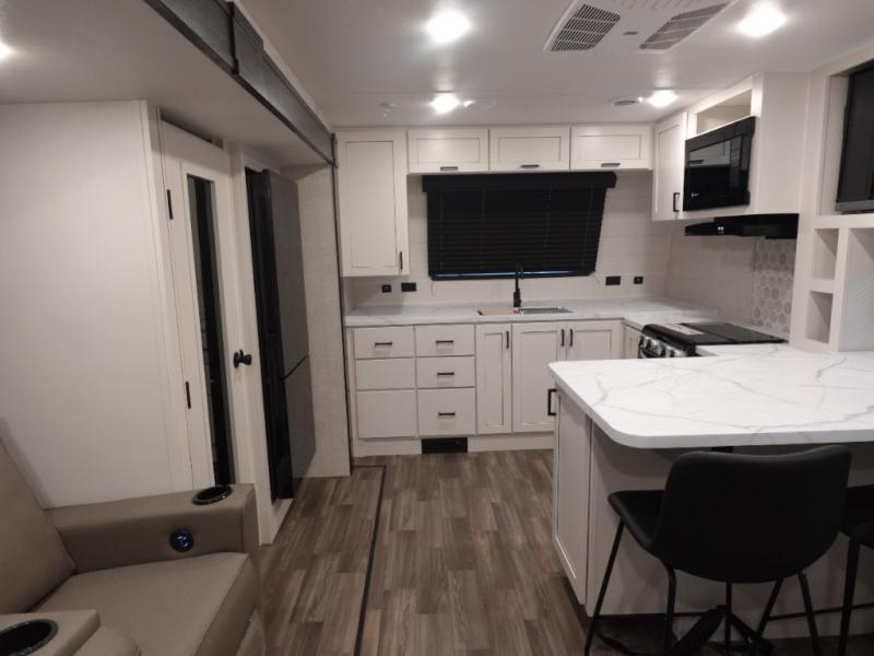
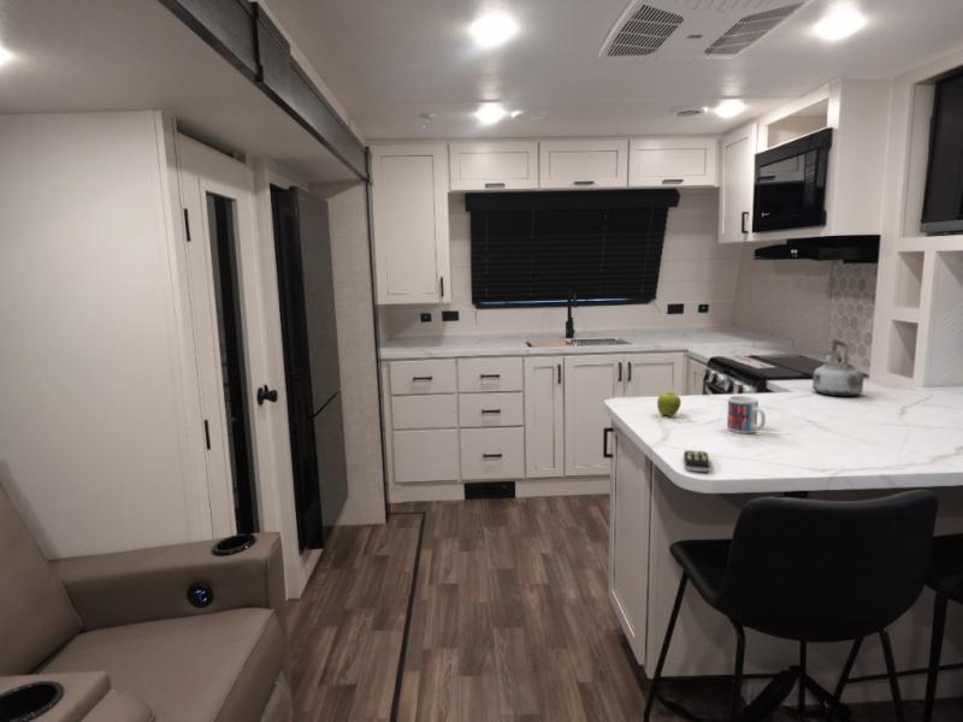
+ mug (748, 414)
+ kettle (837, 366)
+ fruit (668, 403)
+ remote control (696, 460)
